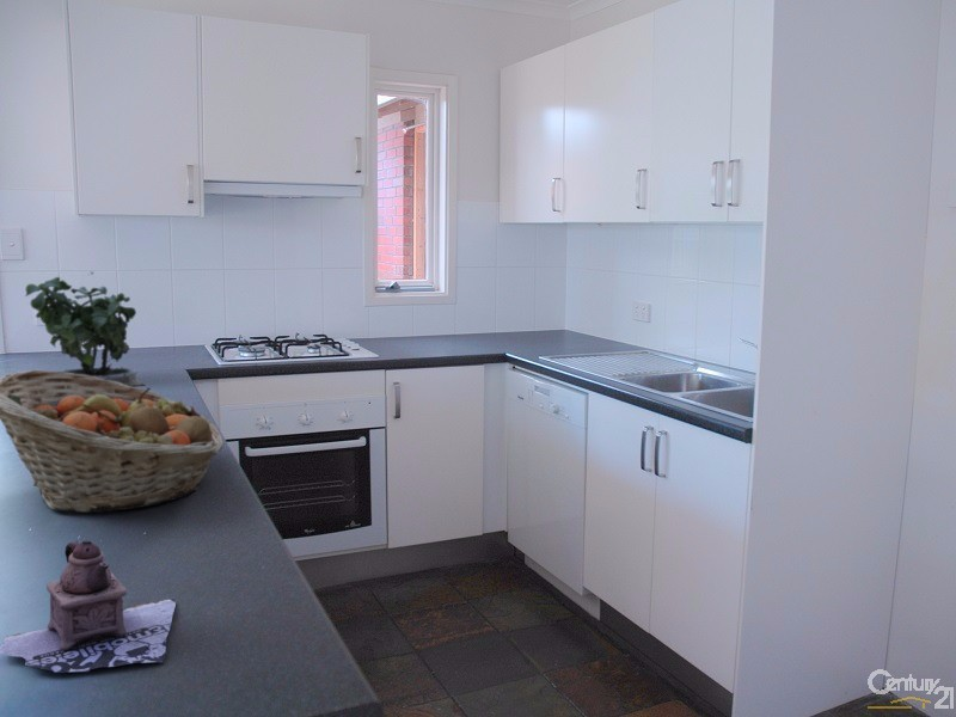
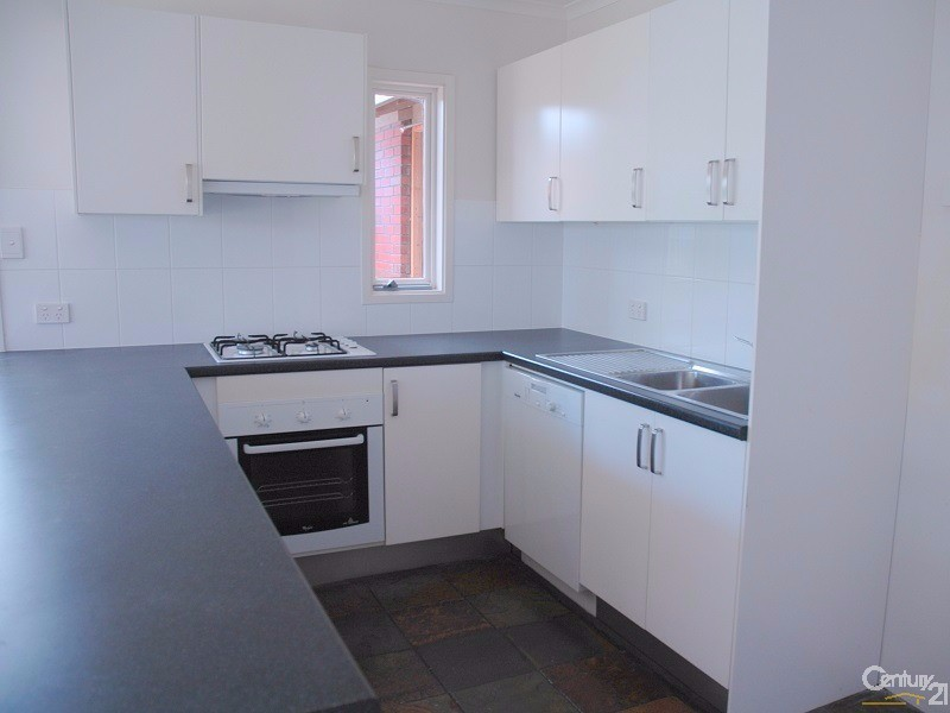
- teapot (87, 590)
- fruit basket (111, 430)
- potted plant (84, 327)
